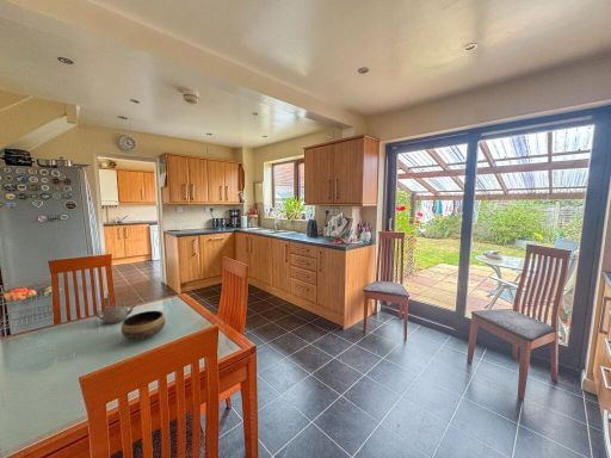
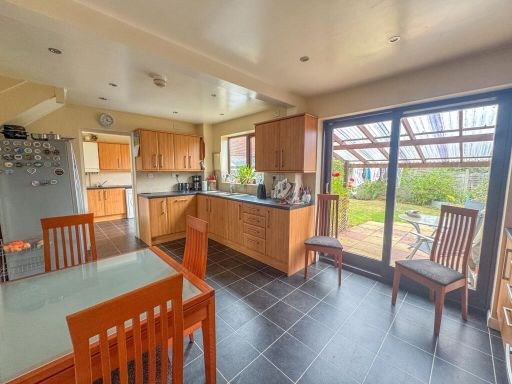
- bowl (143, 326)
- teapot (116, 311)
